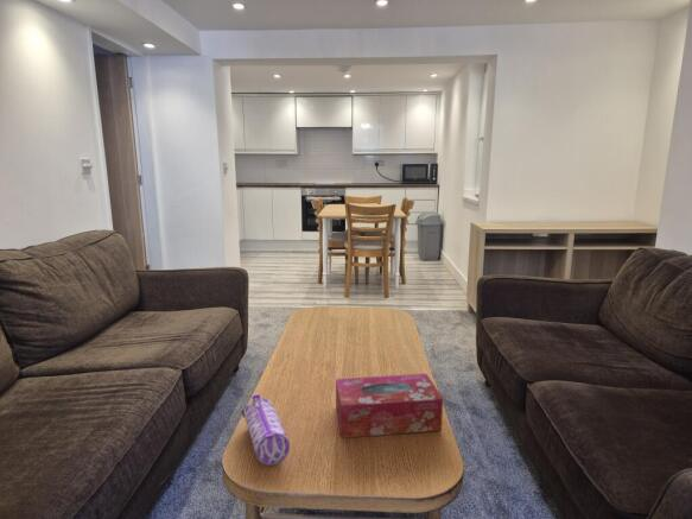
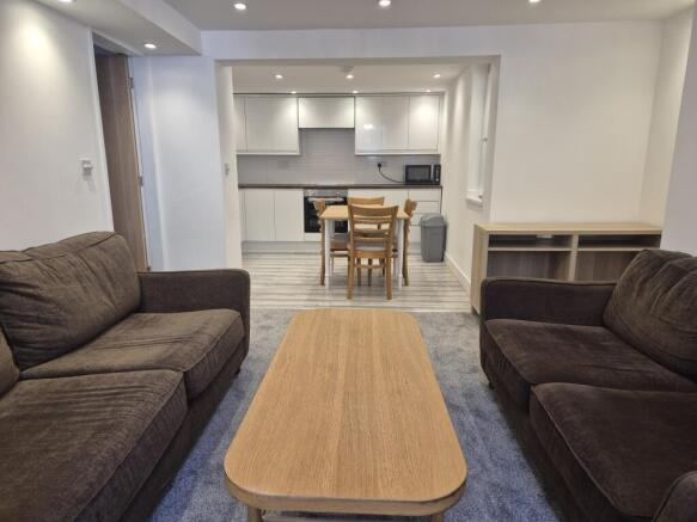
- pencil case (265, 426)
- tissue box (386, 403)
